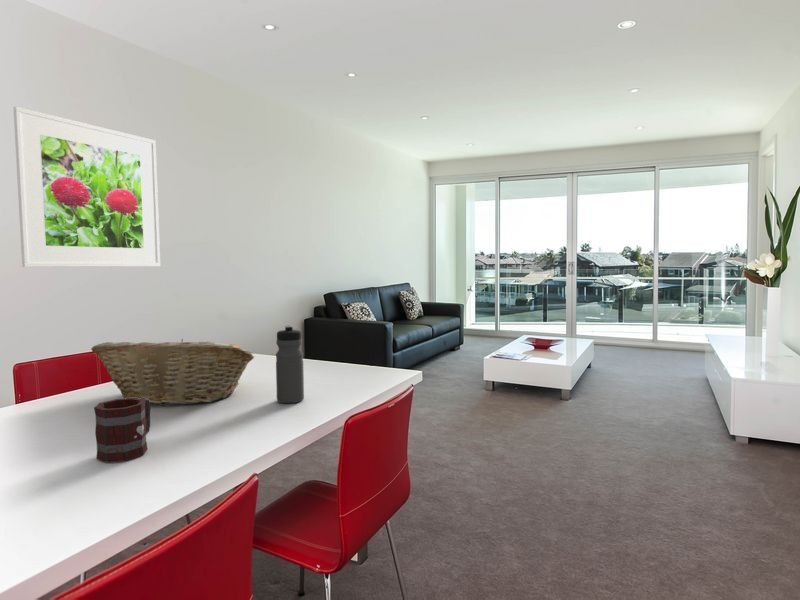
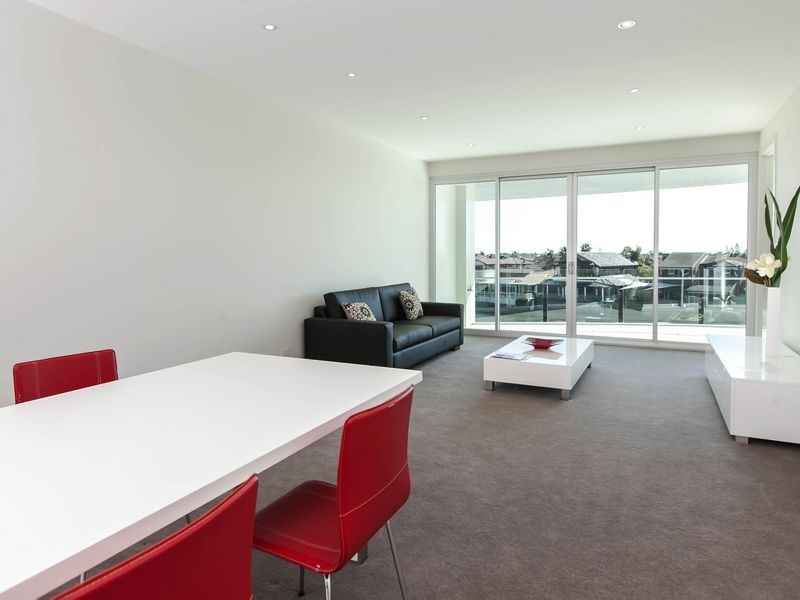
- mug (128, 425)
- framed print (96, 196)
- water bottle (289, 362)
- fruit basket (176, 365)
